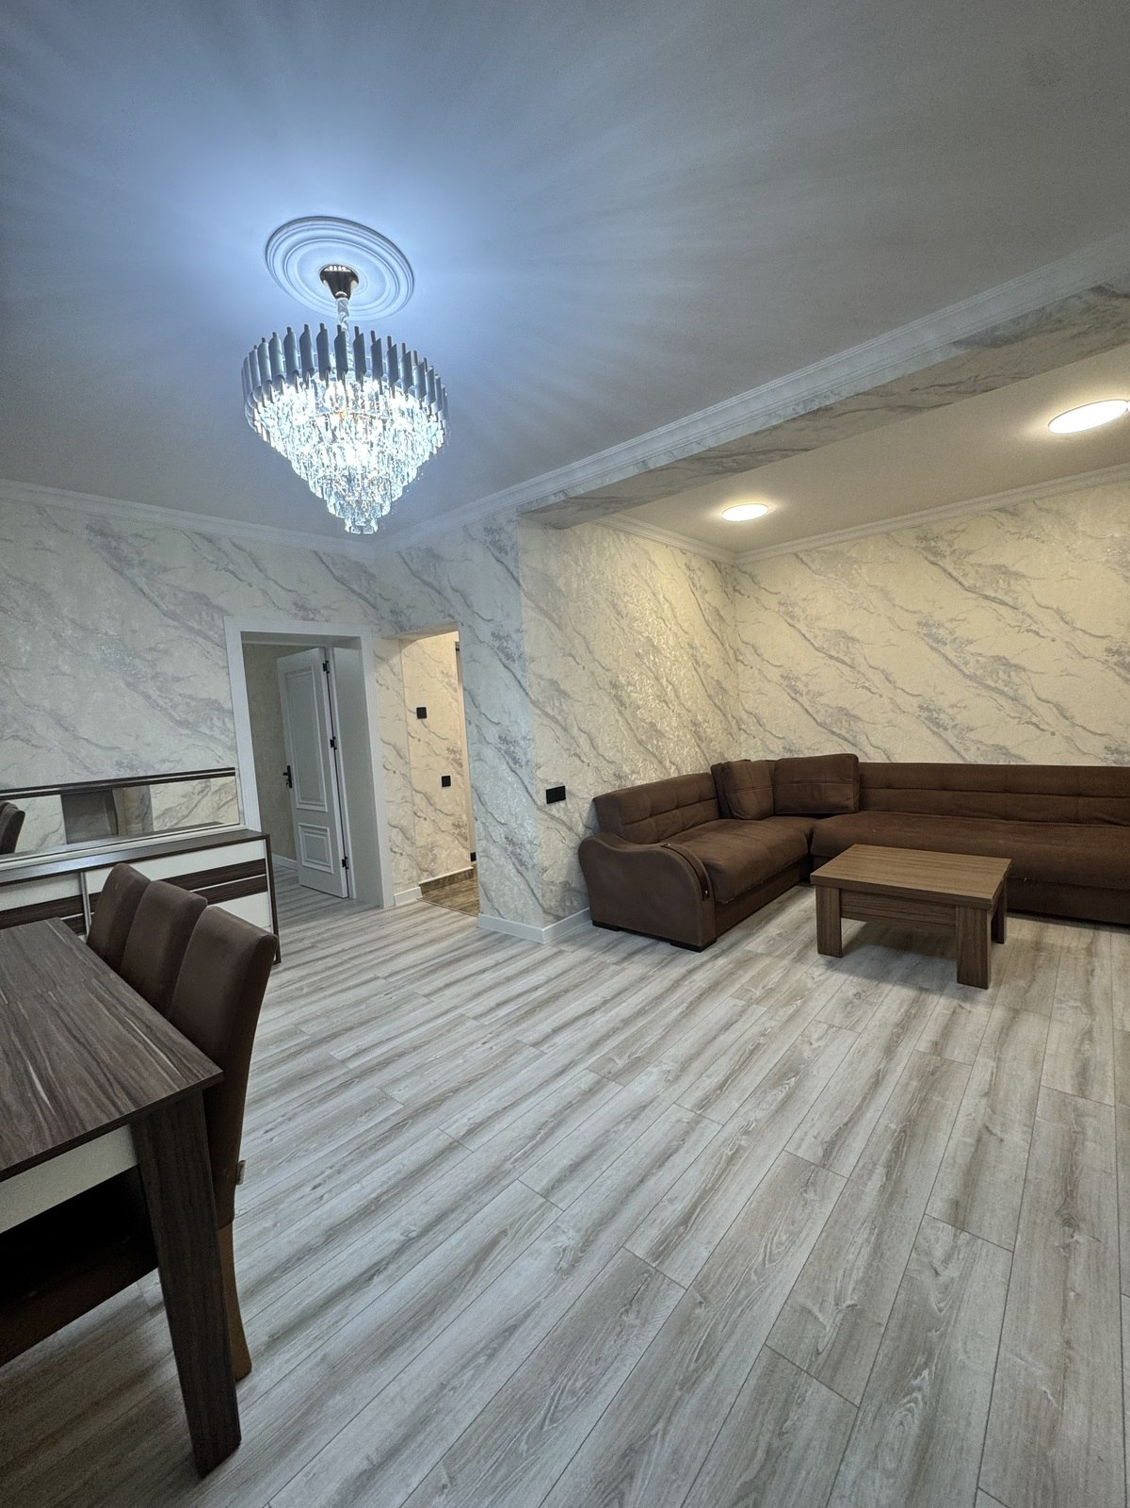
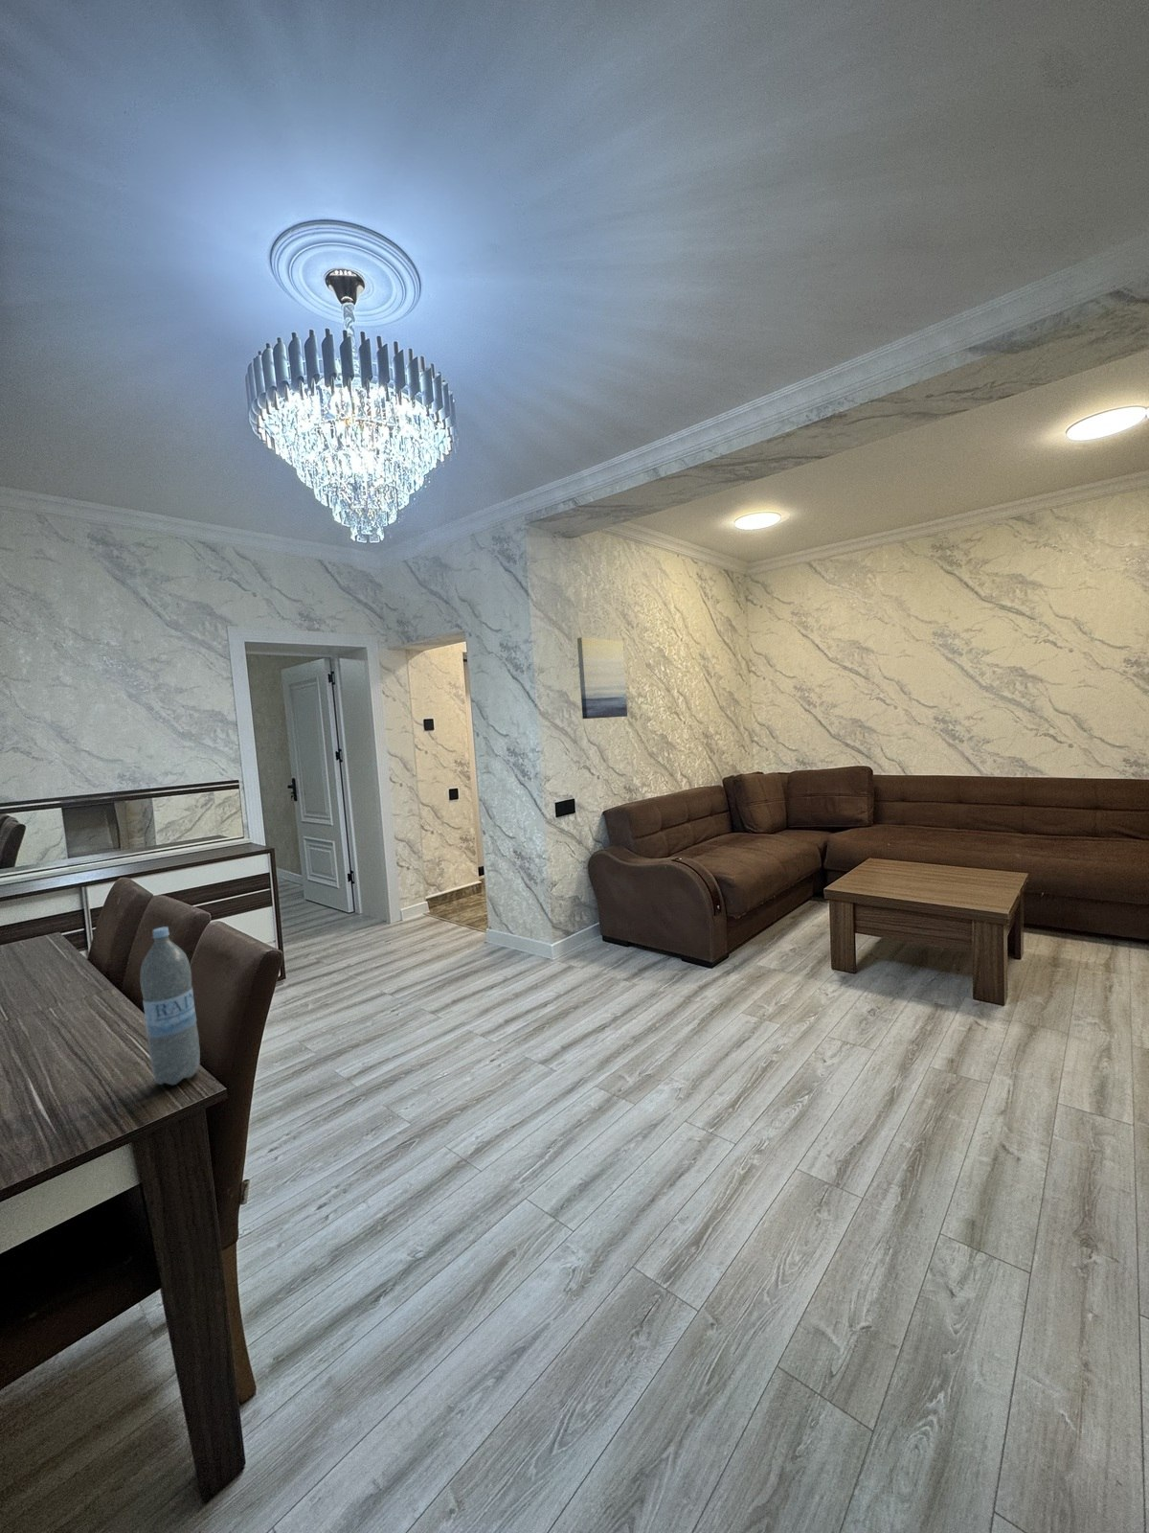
+ wall art (603, 678)
+ water bottle (169, 1004)
